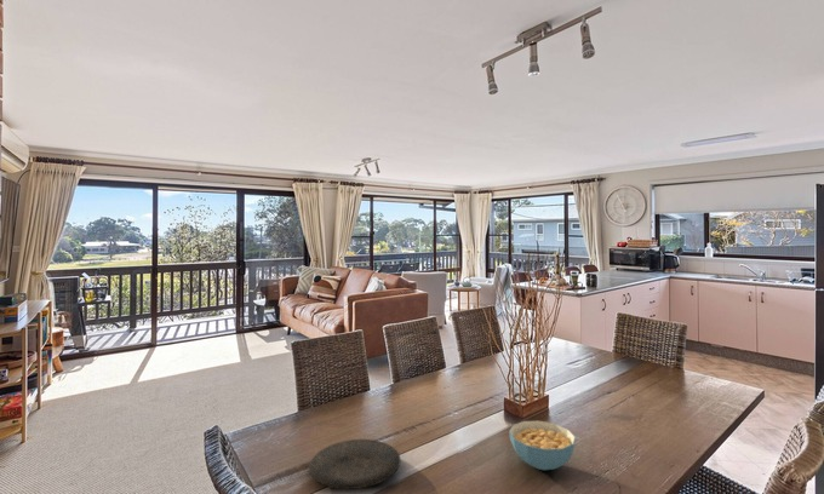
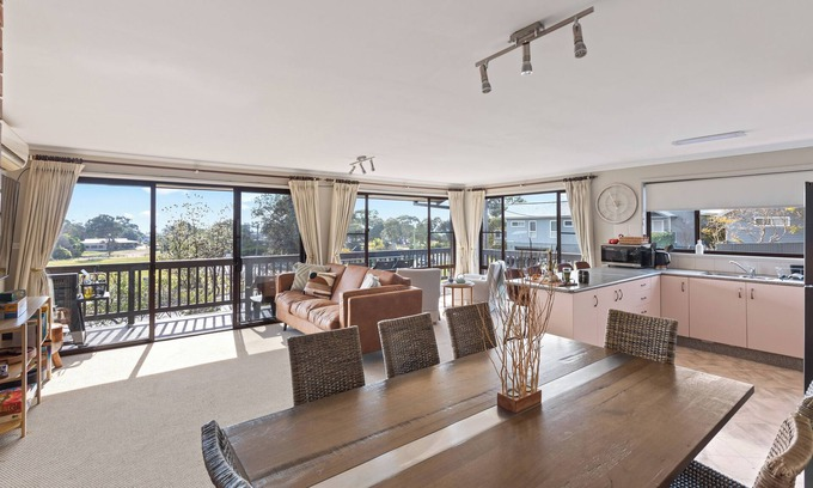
- cereal bowl (542, 449)
- plate (355, 464)
